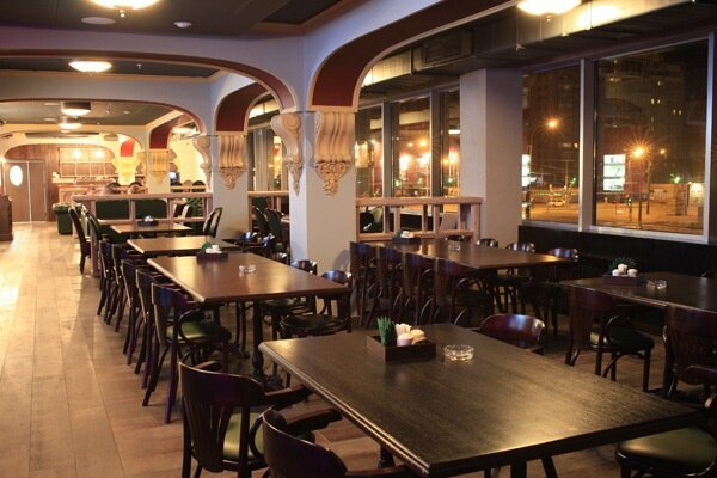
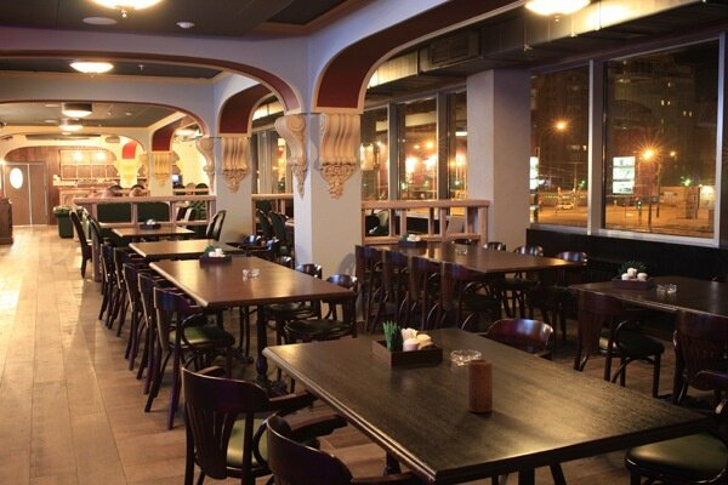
+ candle (479, 384)
